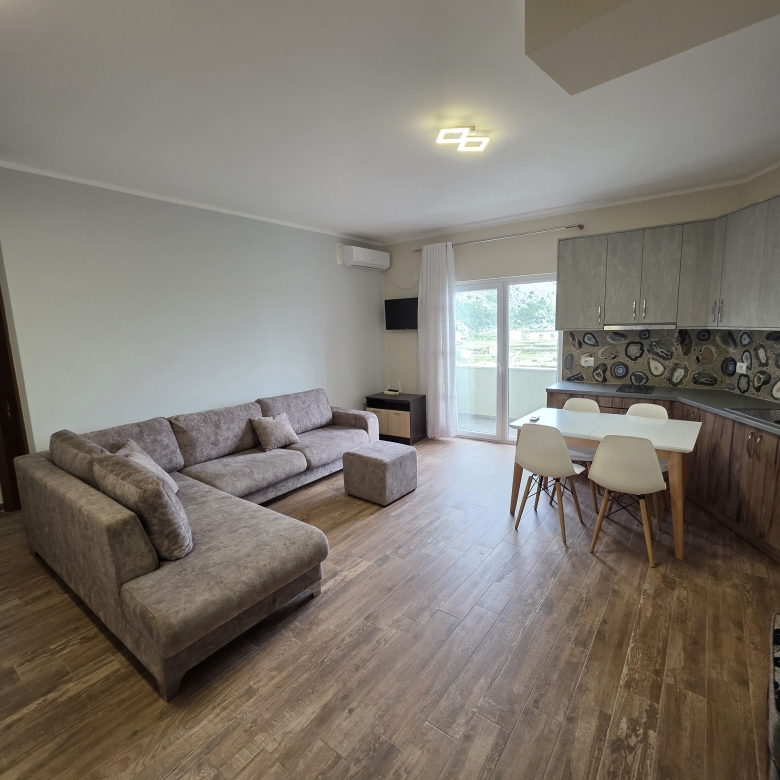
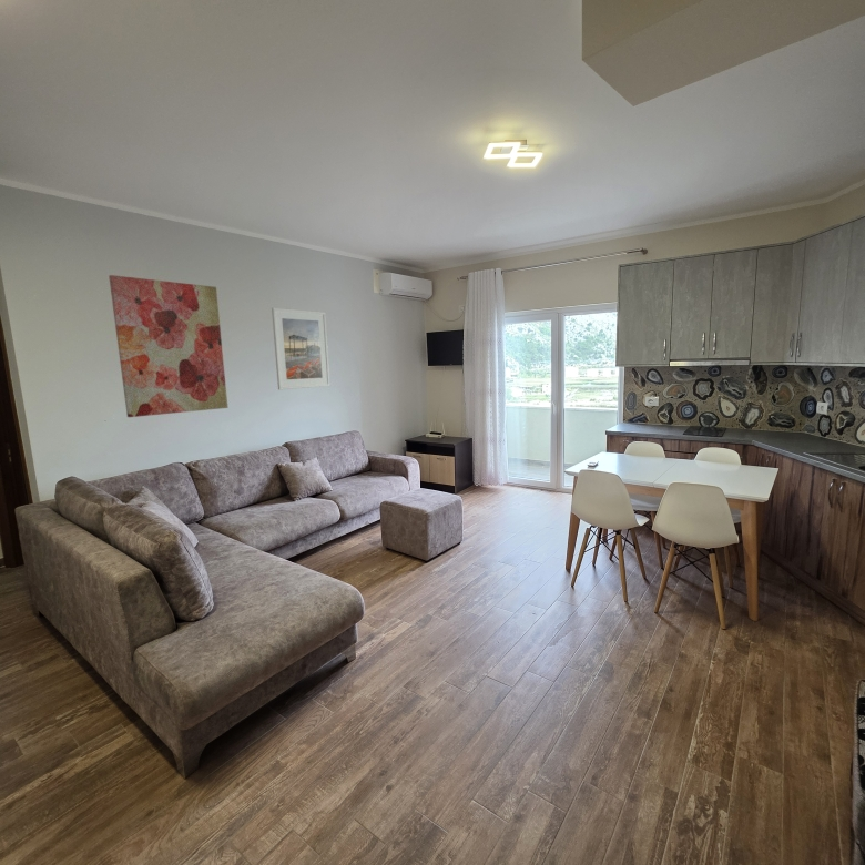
+ wall art (174, 348)
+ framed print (302, 349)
